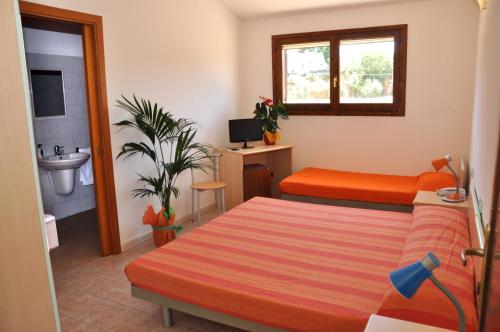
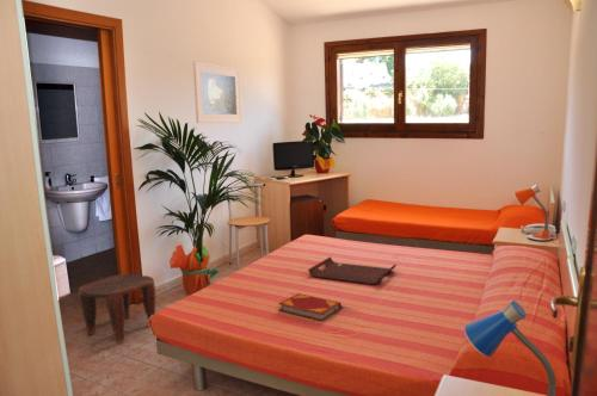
+ stool (118, 305)
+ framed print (219, 94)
+ serving tray (352, 270)
+ hardback book (309, 305)
